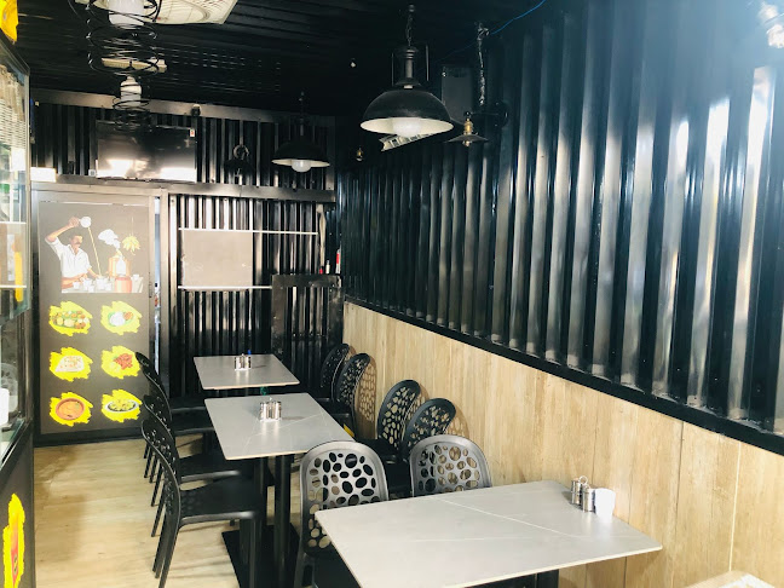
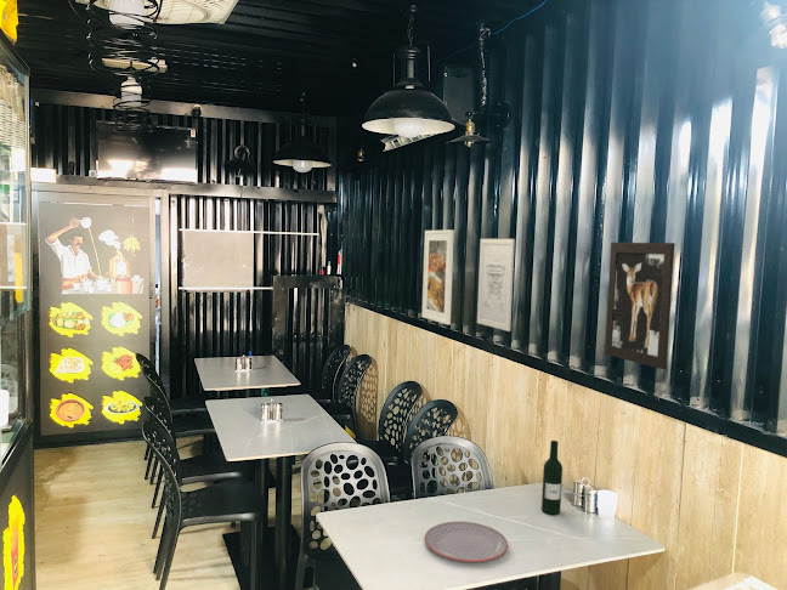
+ wall art (494, 283)
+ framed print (436, 276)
+ plate (465, 543)
+ wall art (636, 302)
+ wine bottle (553, 476)
